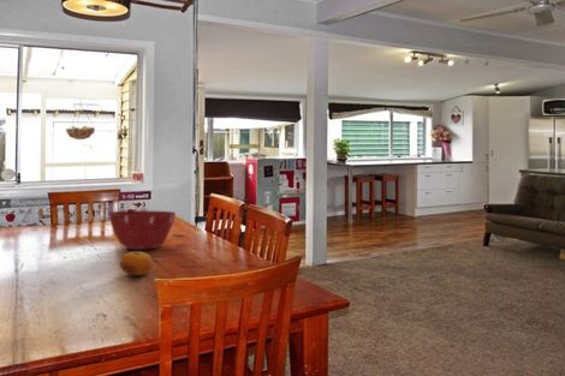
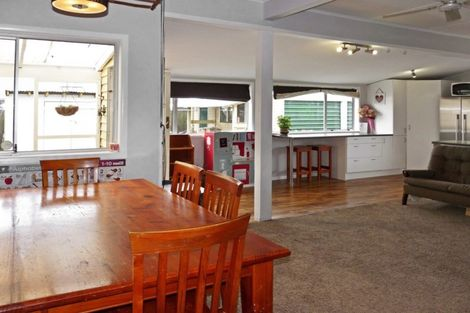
- fruit (136, 263)
- mixing bowl (142, 229)
